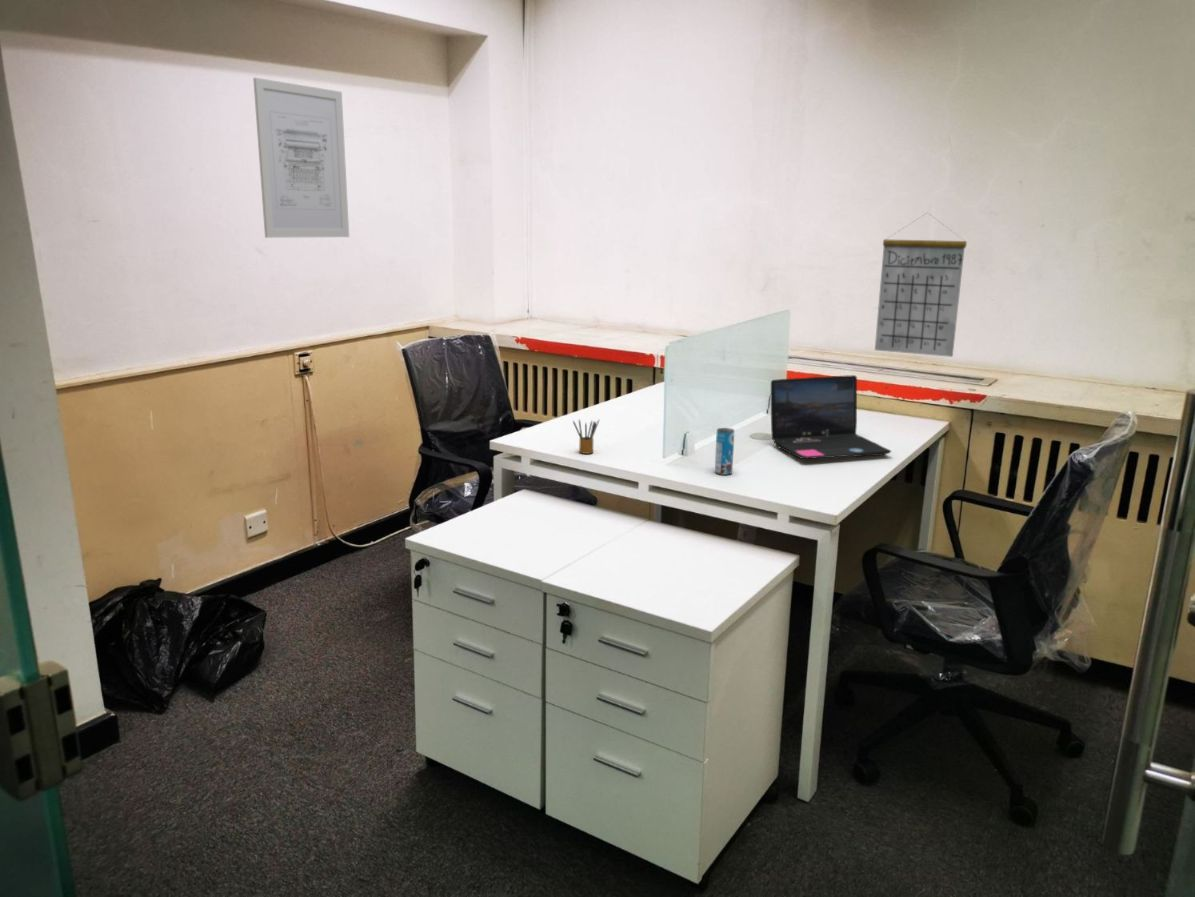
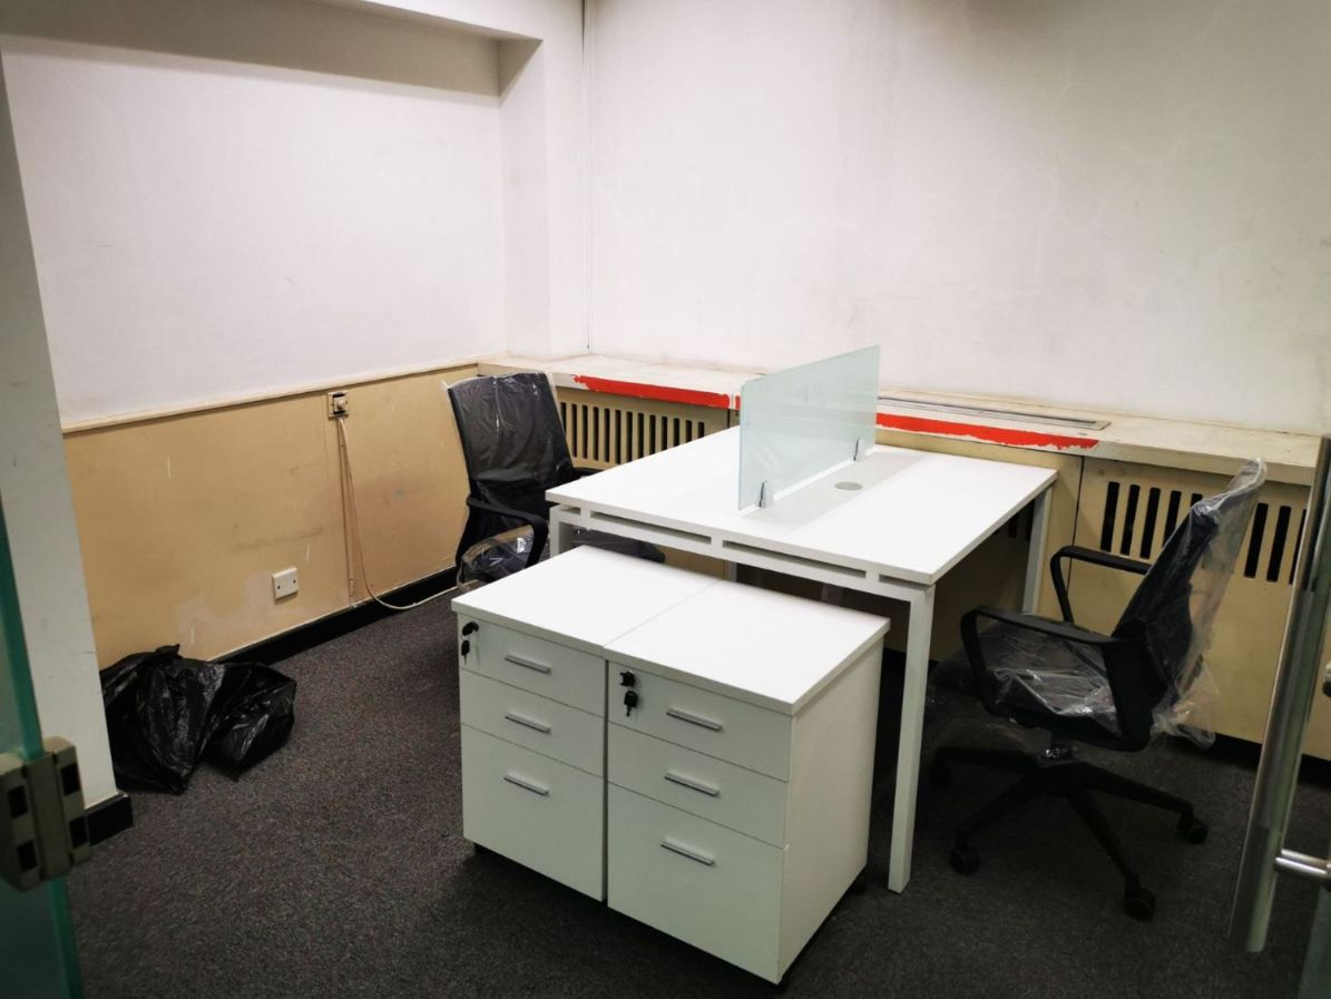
- laptop (830, 416)
- pencil box (585, 435)
- wall art (304, 162)
- beverage can (724, 451)
- calendar (919, 284)
